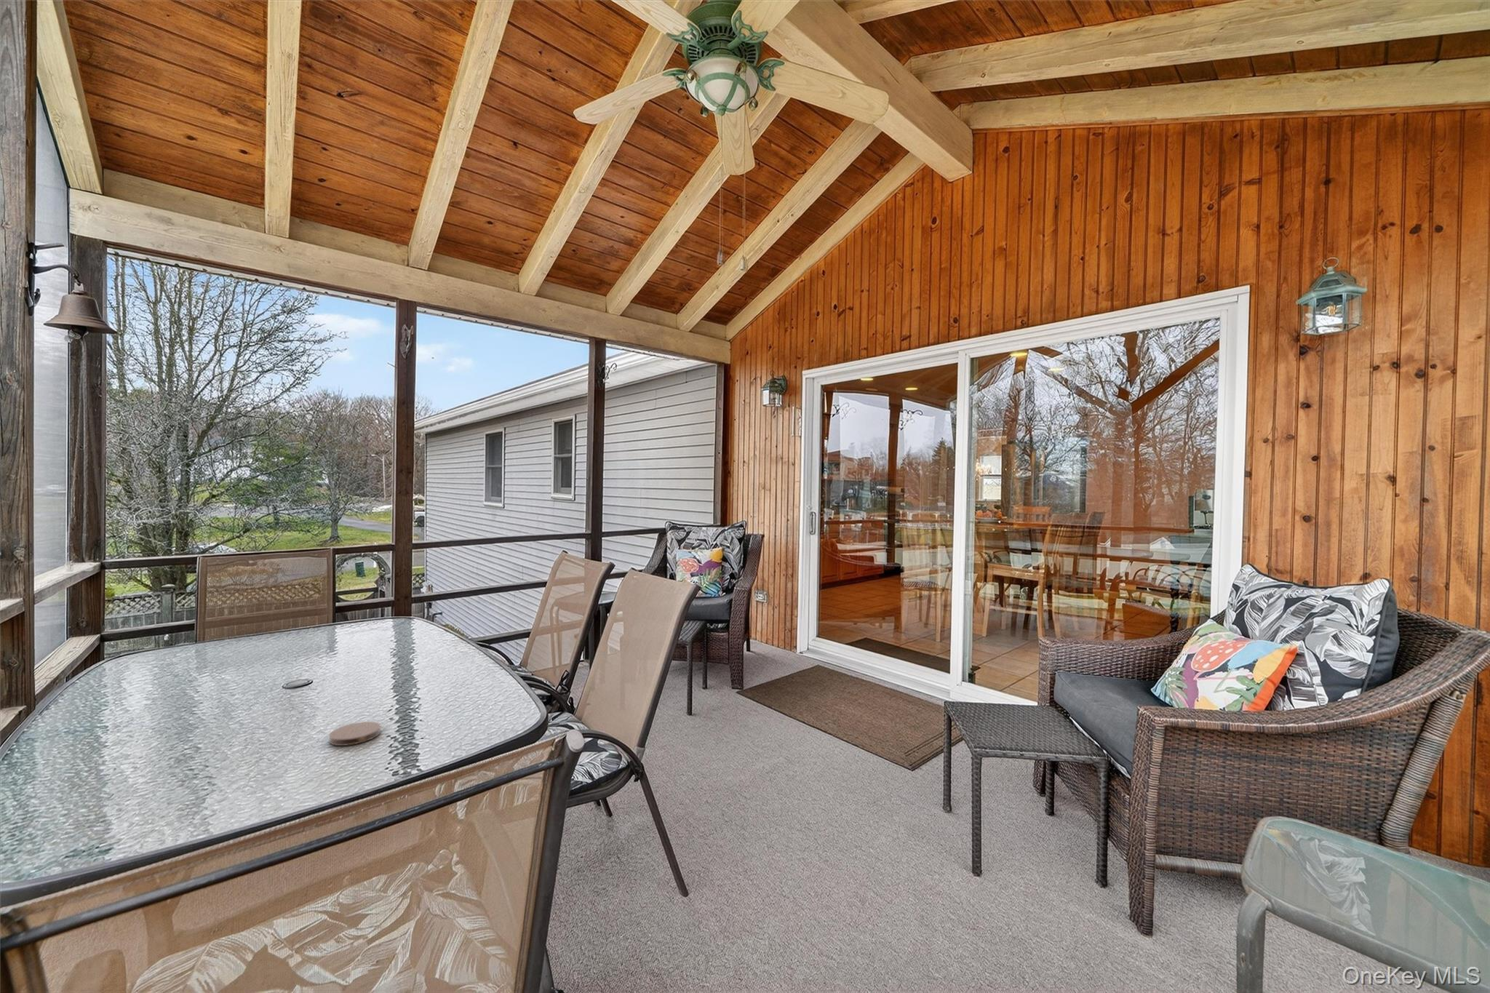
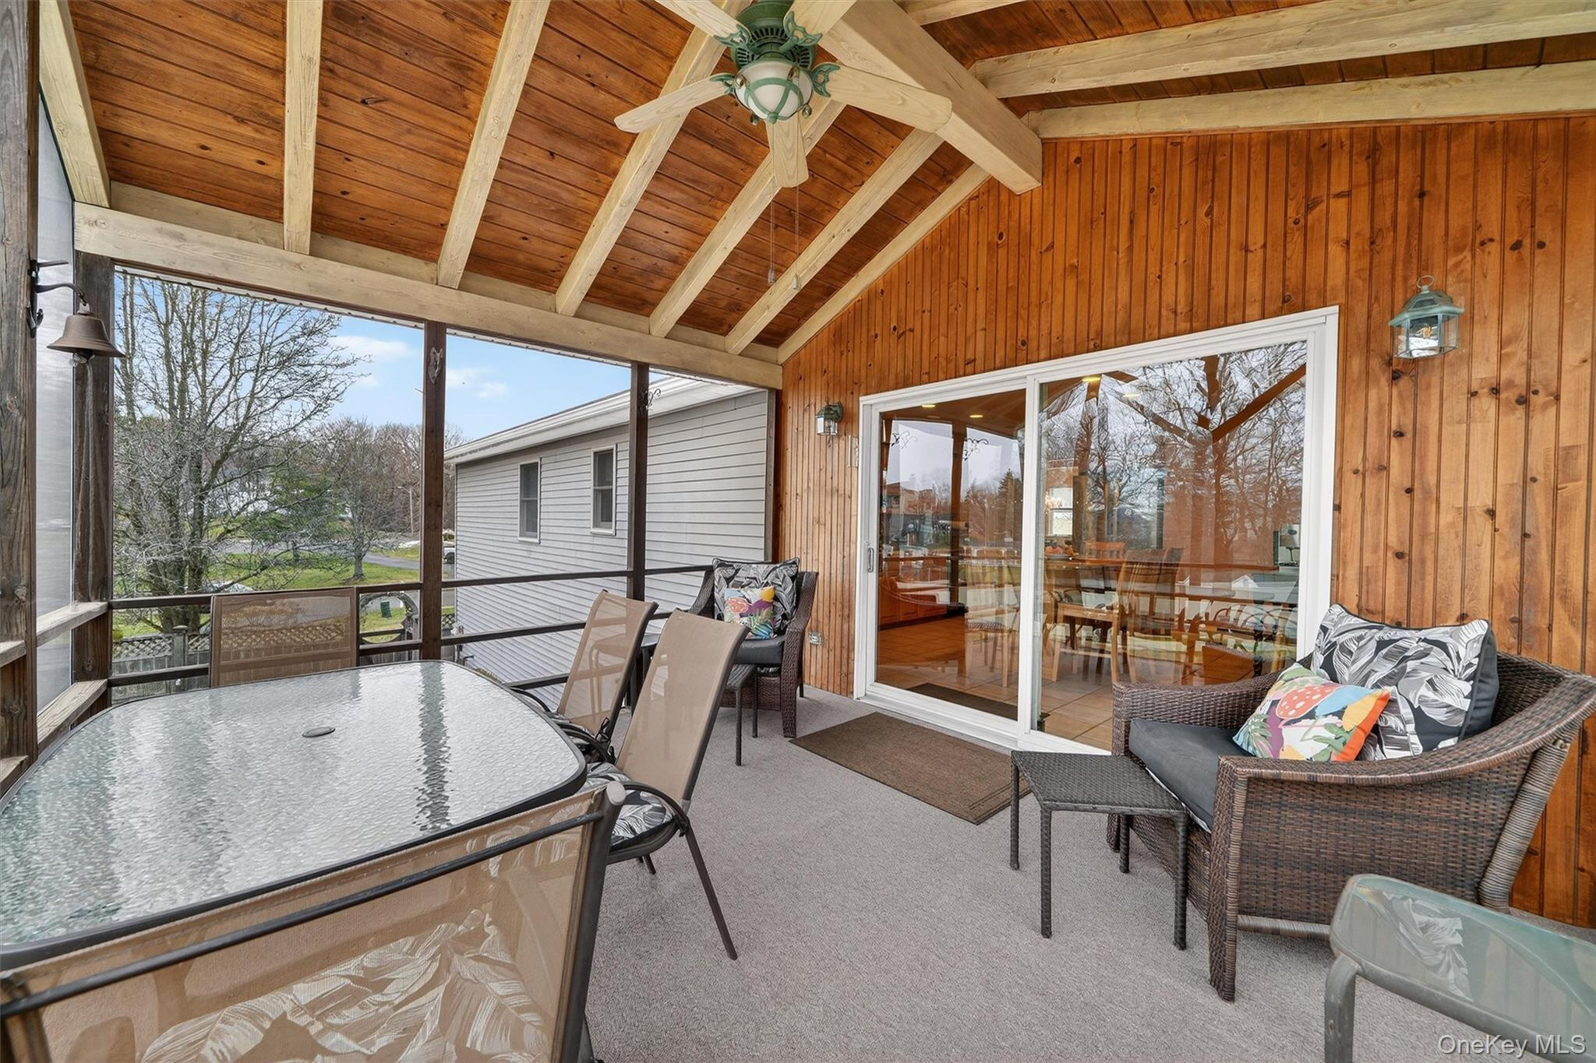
- coaster (354, 733)
